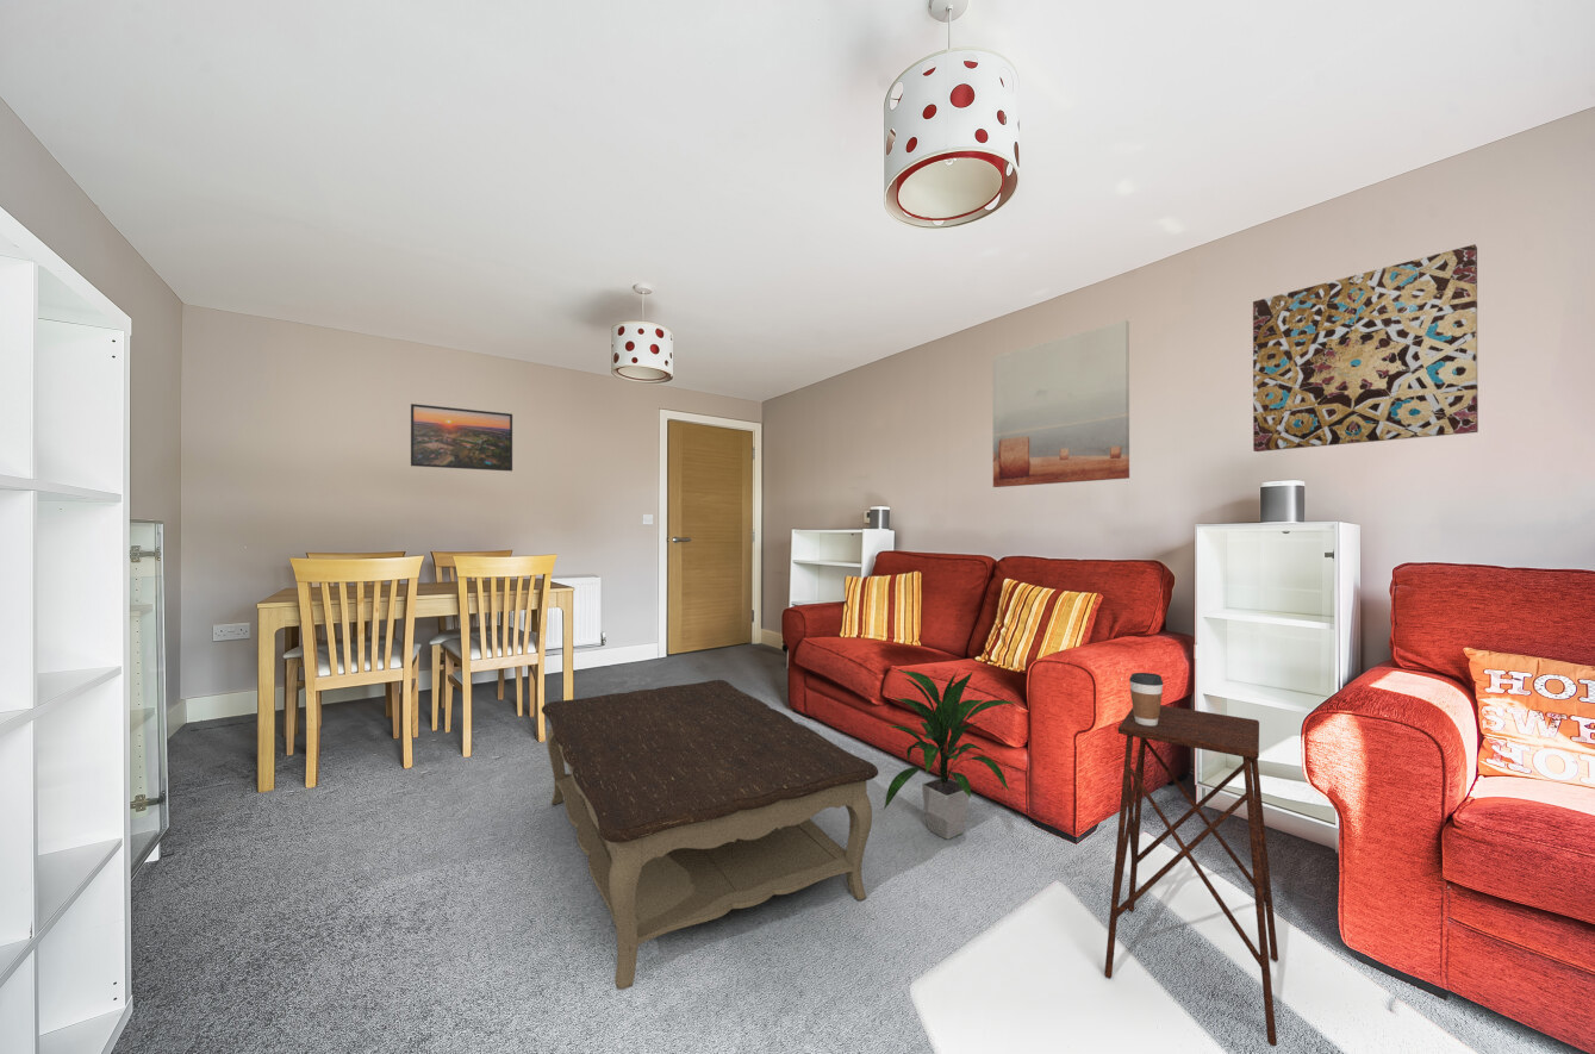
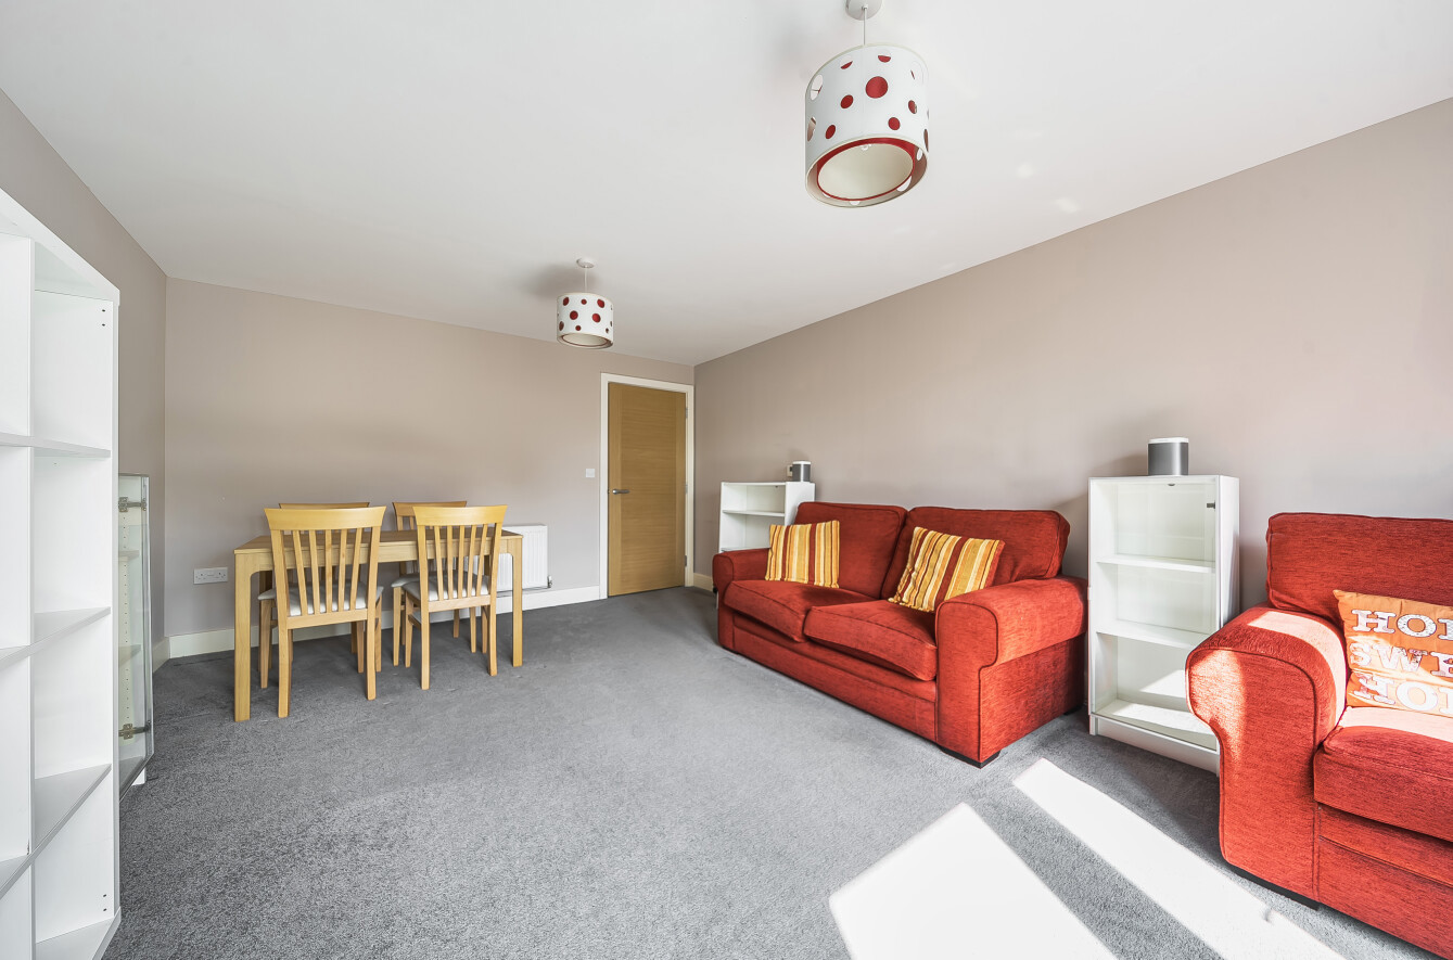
- coffee cup (1146, 698)
- indoor plant (939, 746)
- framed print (463, 438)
- coffee table (685, 786)
- side table (1192, 846)
- wall art (1054, 411)
- wall art (1353, 360)
